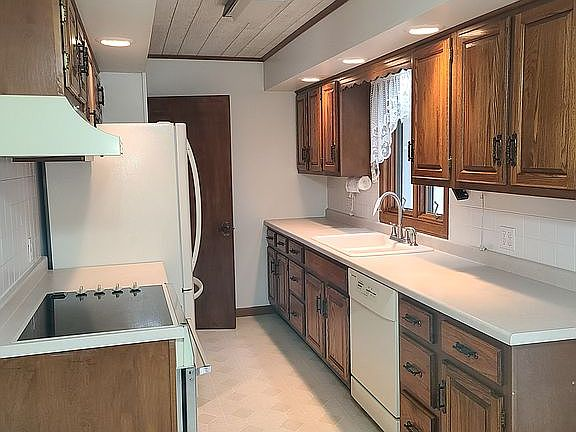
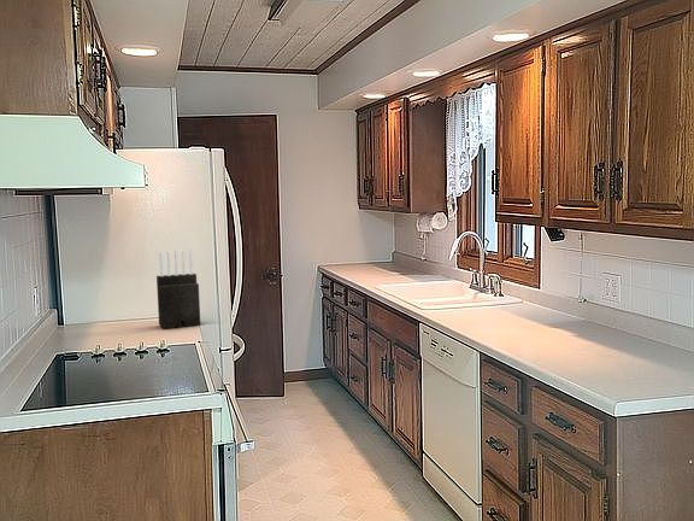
+ knife block (177, 288)
